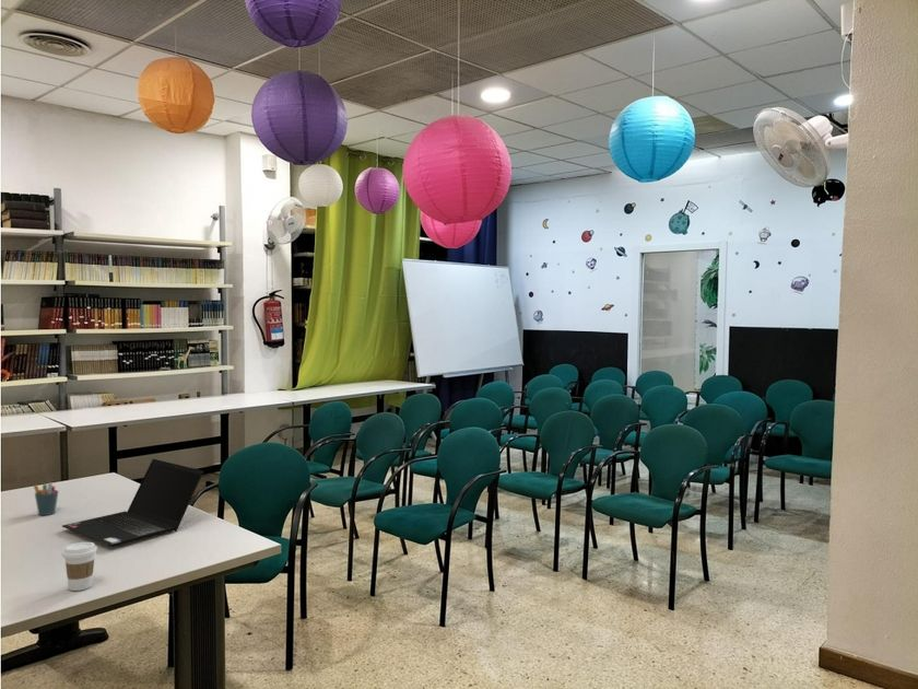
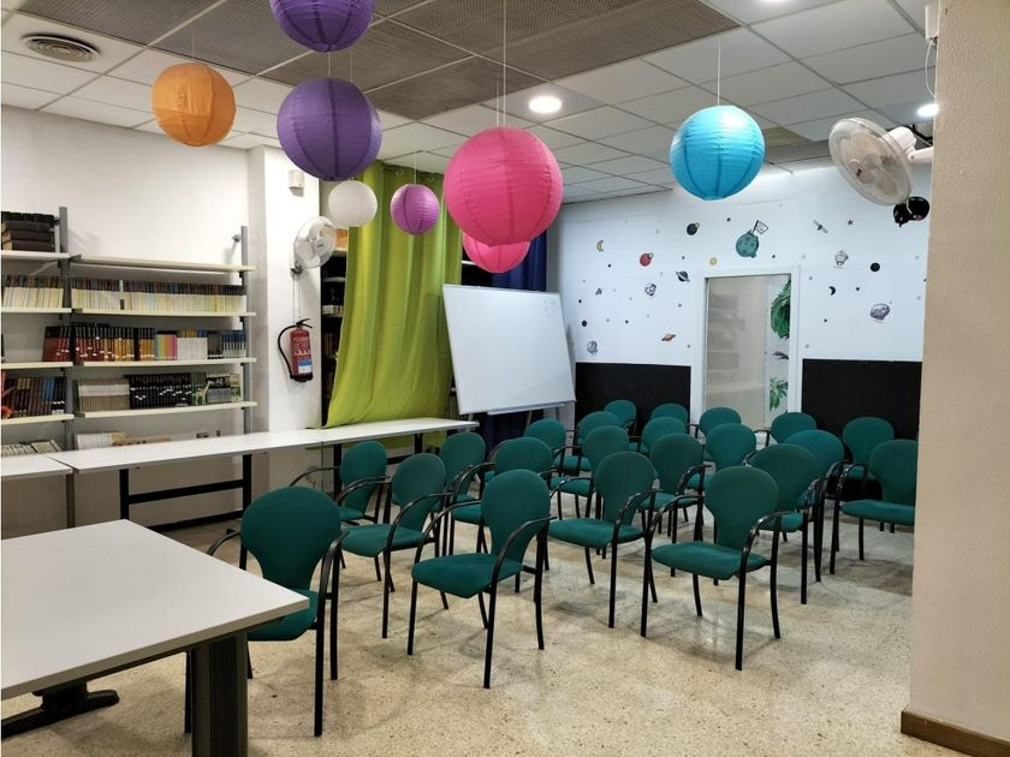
- coffee cup (80, 565)
- pen holder (46, 497)
- laptop computer (133, 500)
